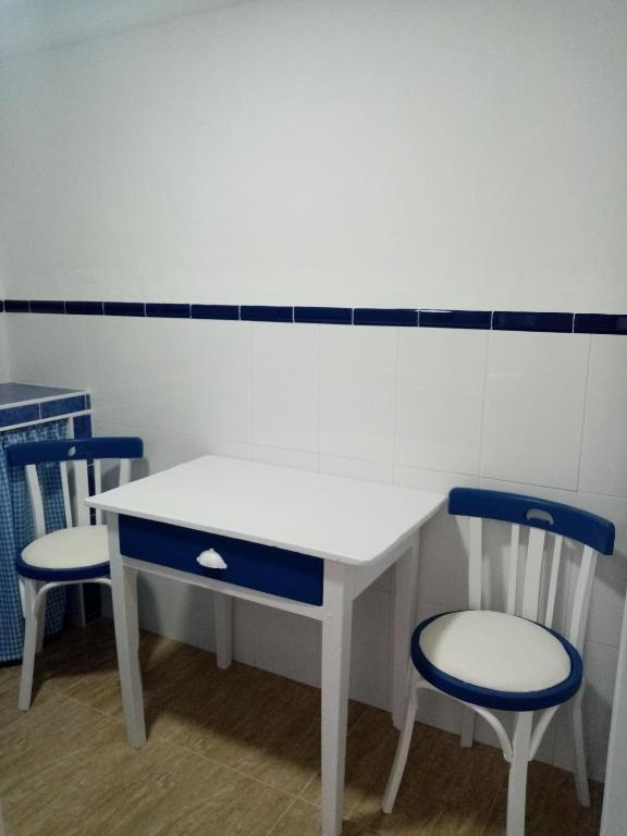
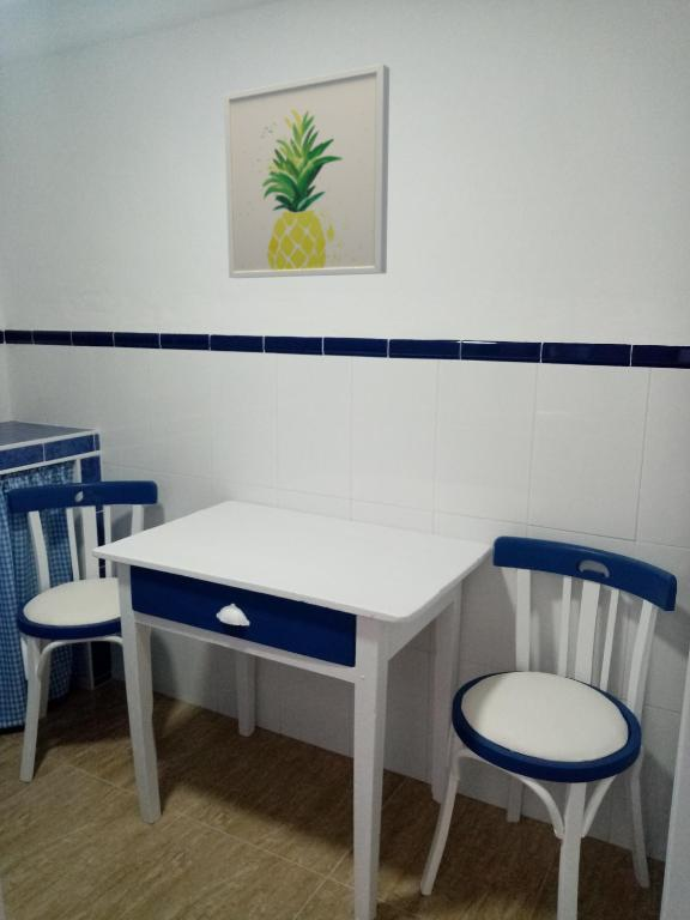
+ wall art (302, 181)
